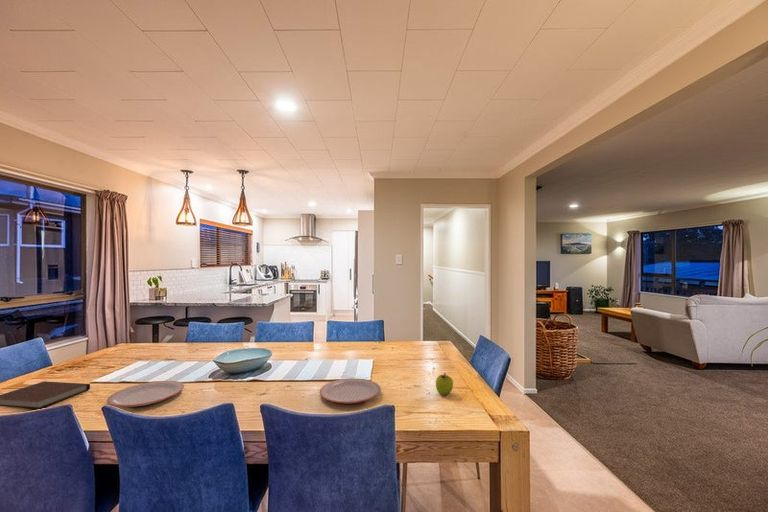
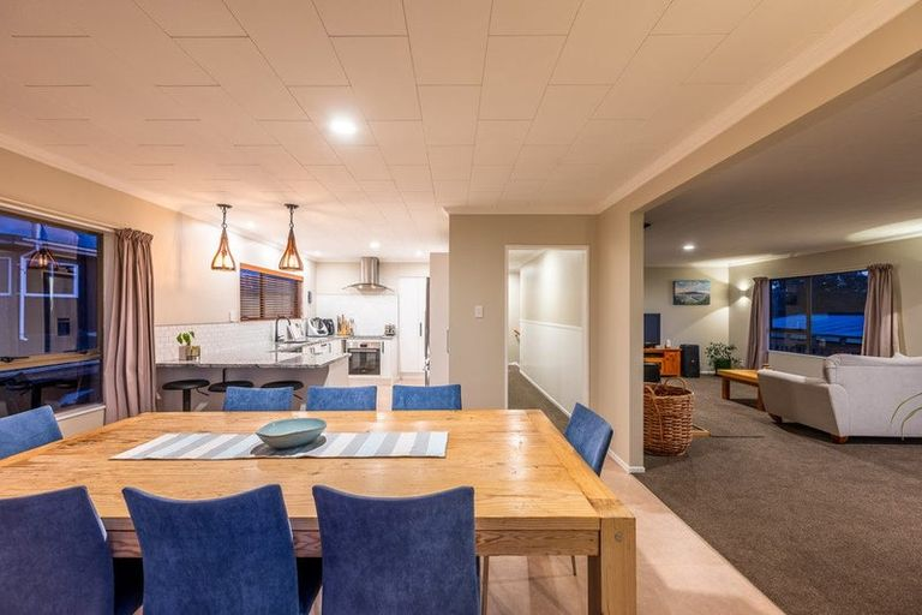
- notebook (42, 393)
- plate (147, 394)
- fruit (444, 383)
- plate (350, 391)
